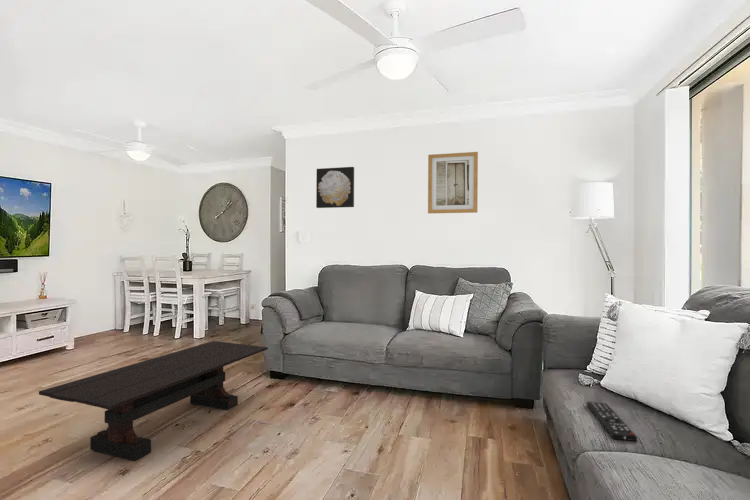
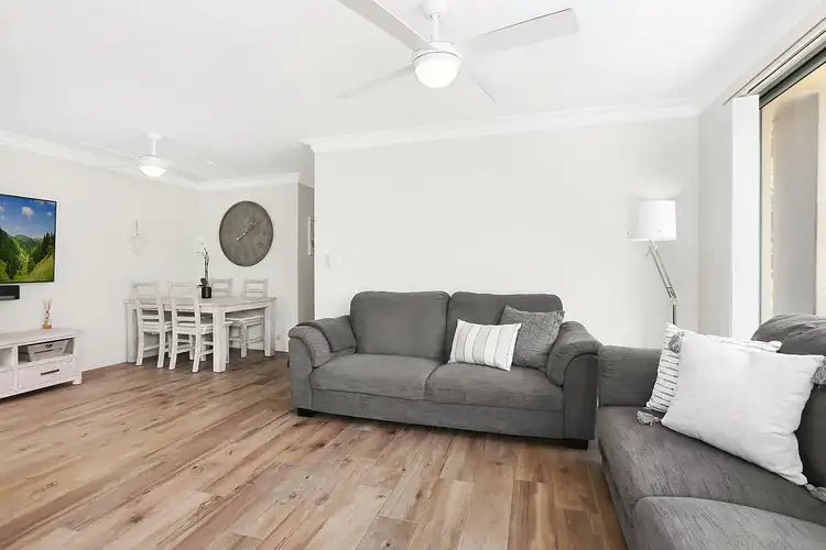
- coffee table (174, 394)
- wall art (335, 187)
- wall art (452, 183)
- remote control (609, 418)
